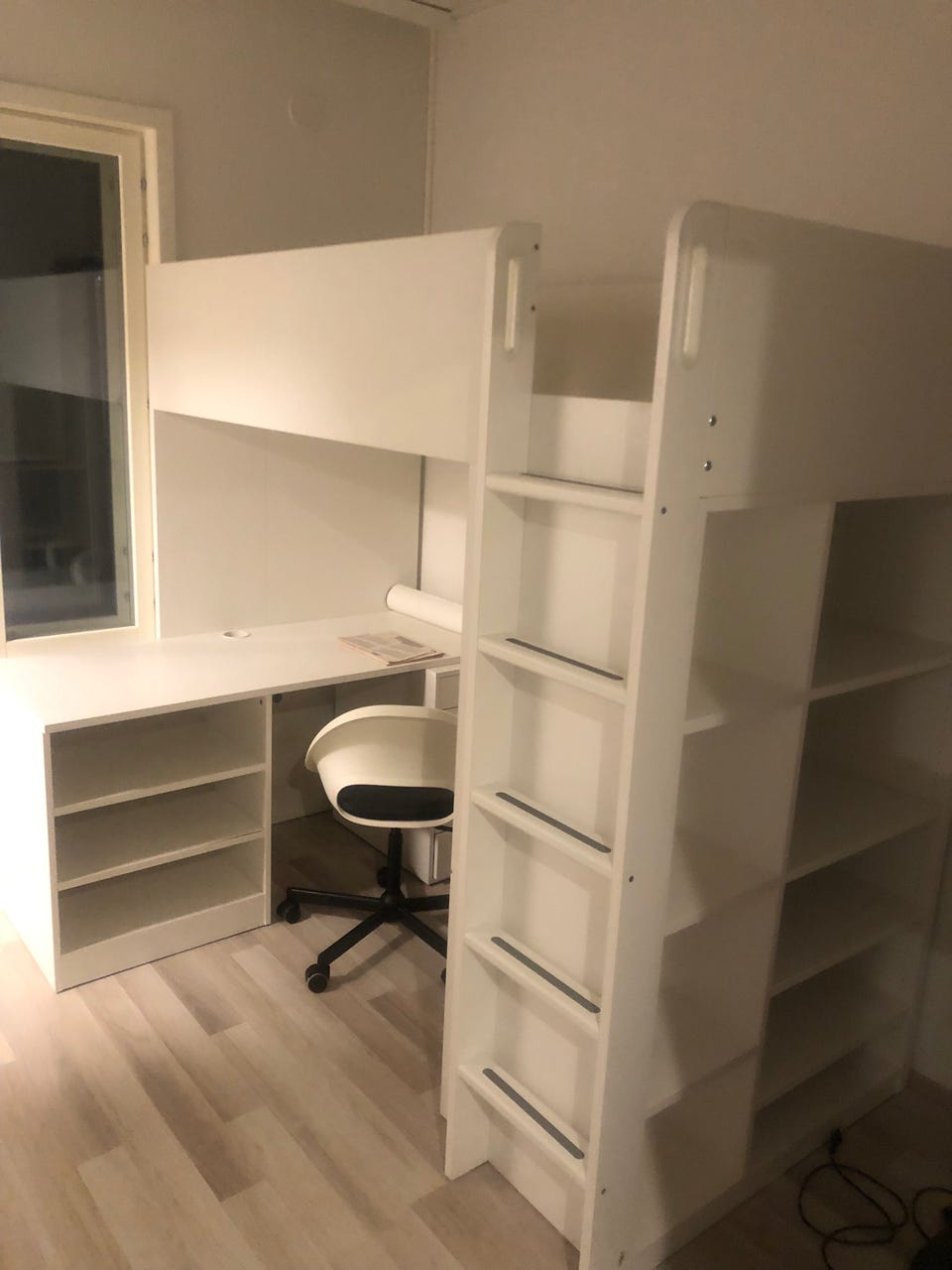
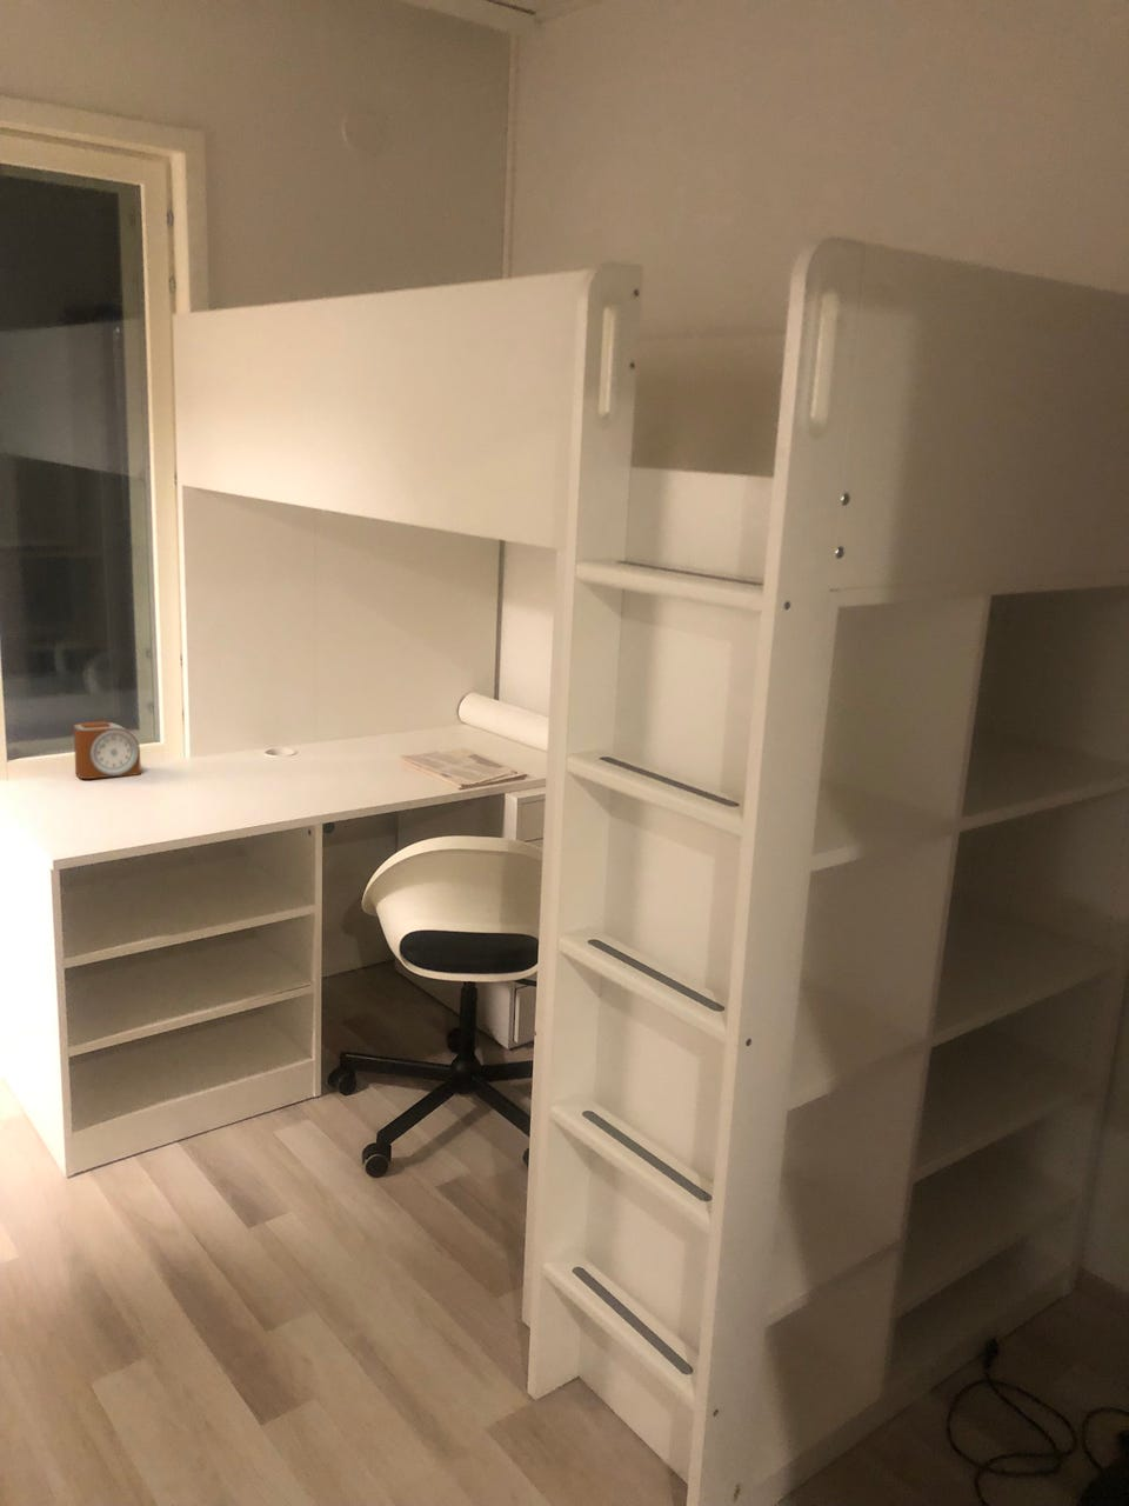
+ alarm clock (106, 748)
